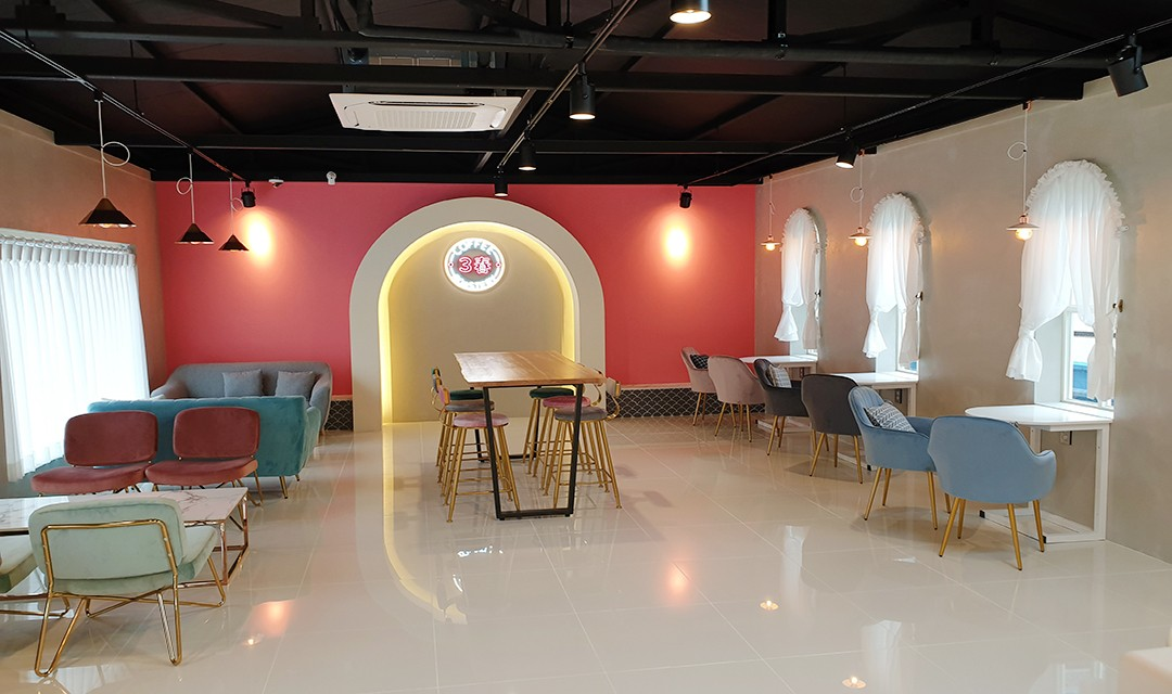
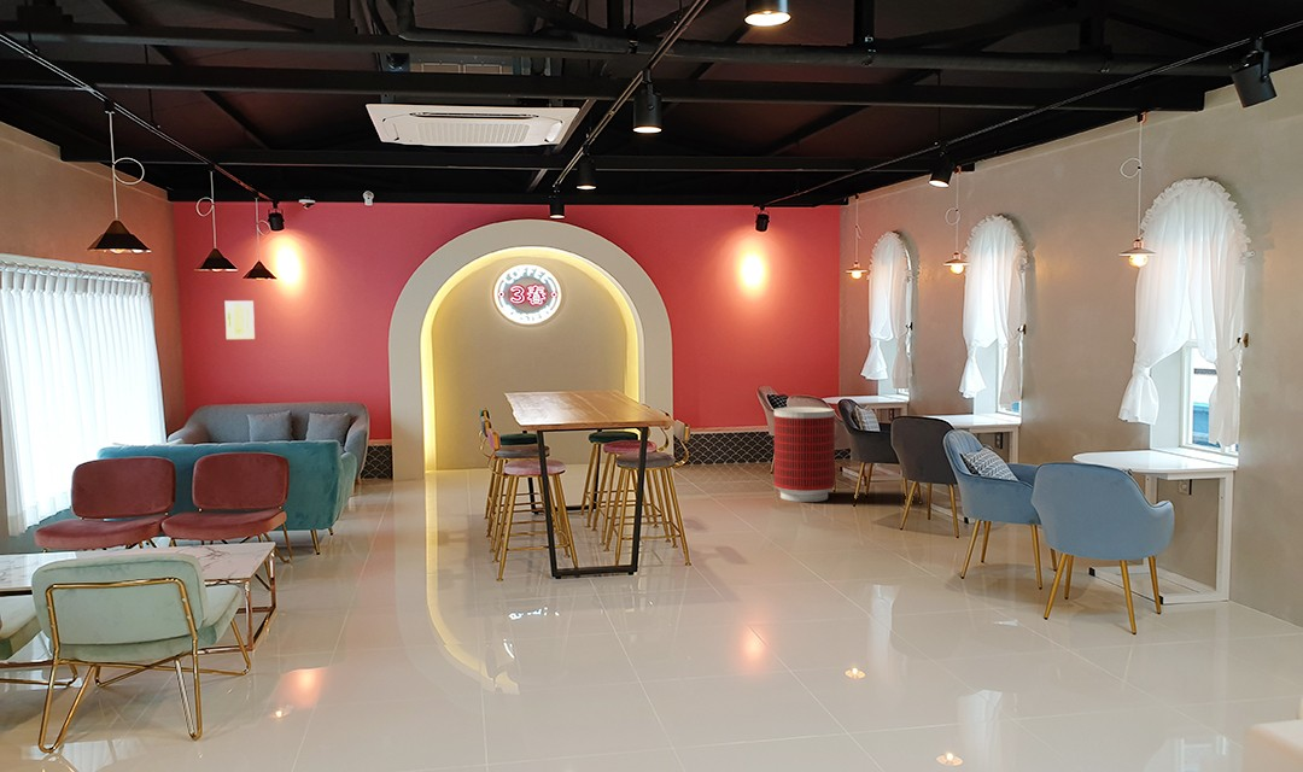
+ trash can (804, 454)
+ wall art (239, 320)
